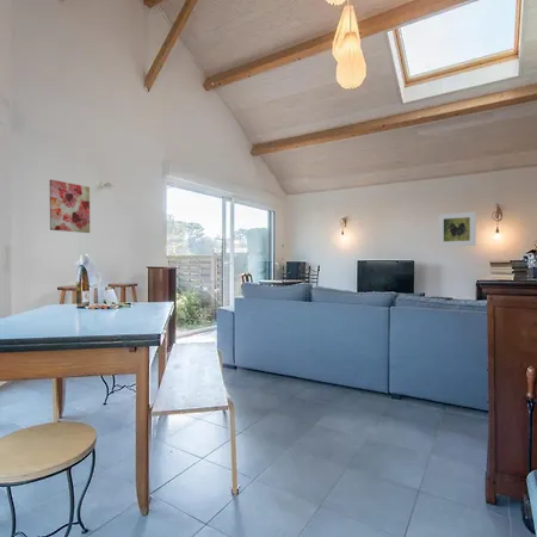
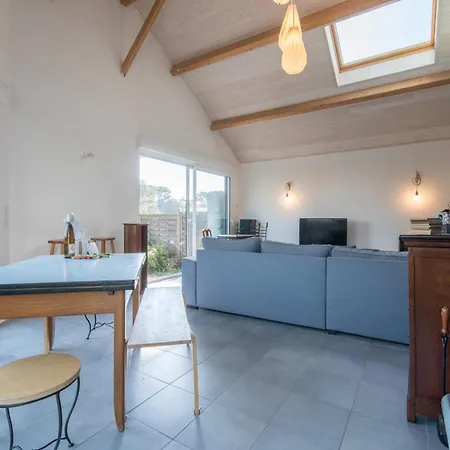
- wall art (70, 206)
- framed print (456, 229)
